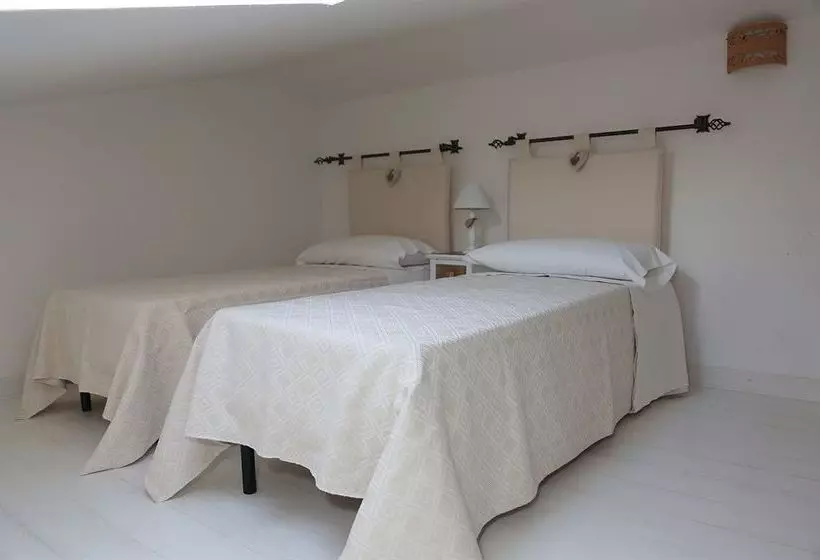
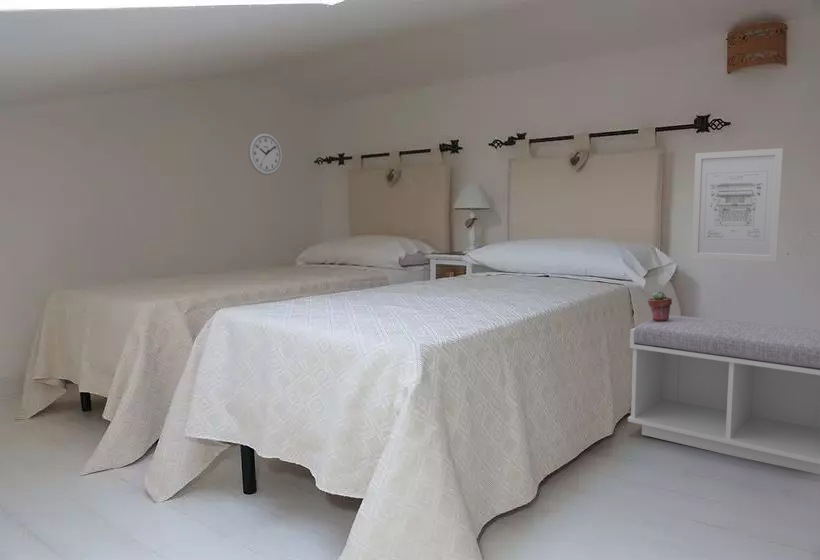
+ wall art (735, 206)
+ bench (740, 385)
+ potted succulent (661, 304)
+ wall clock (266, 153)
